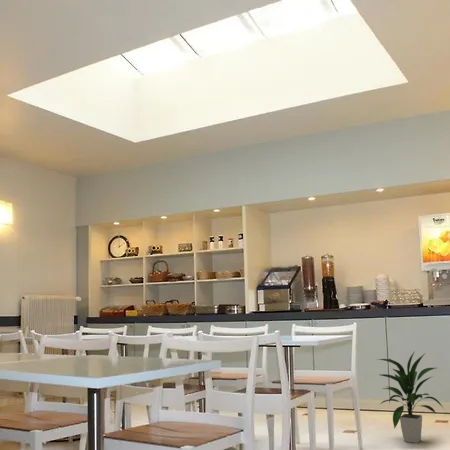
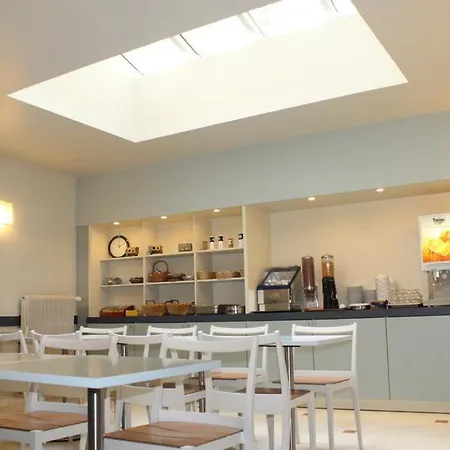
- indoor plant (406, 395)
